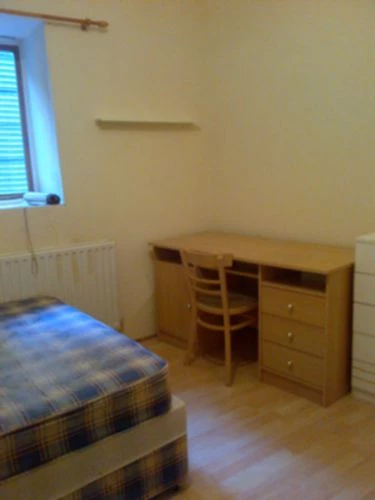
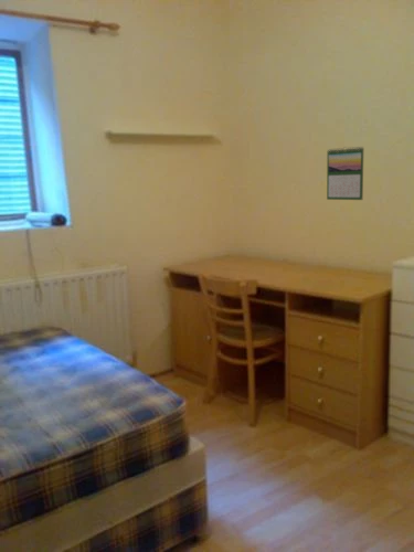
+ calendar (344, 173)
